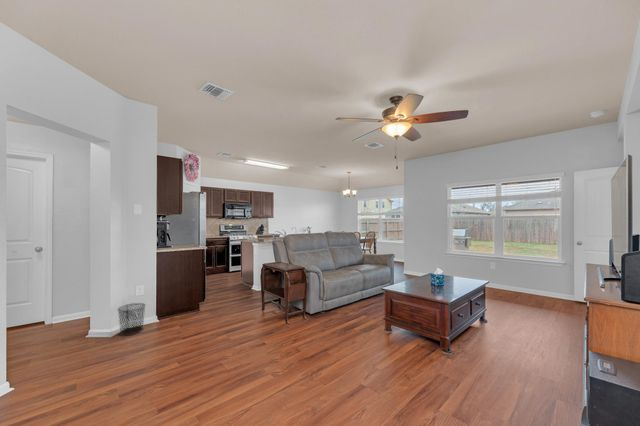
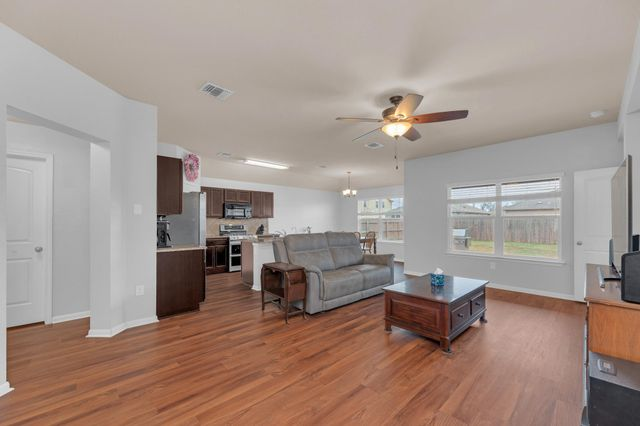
- waste bin (132, 319)
